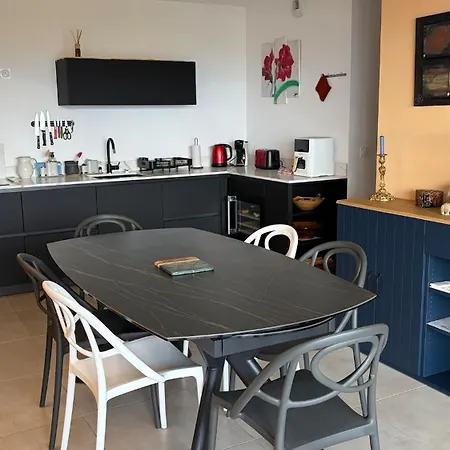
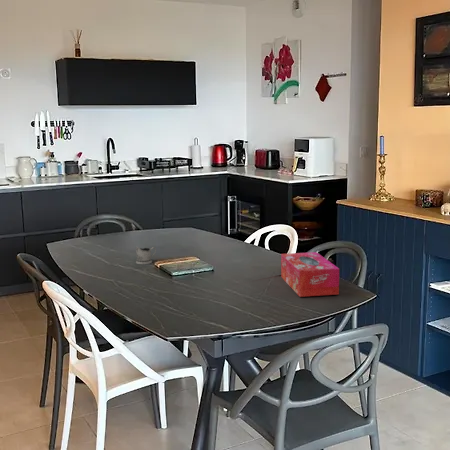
+ tissue box (308, 273)
+ tea glass holder (146, 253)
